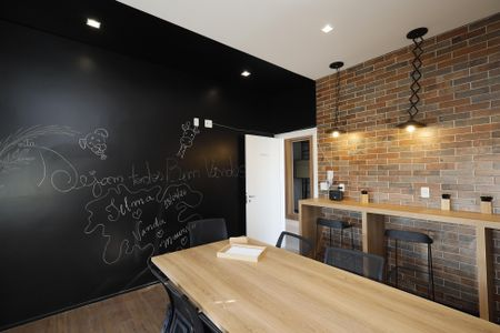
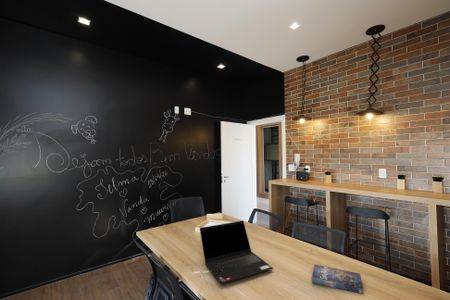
+ laptop computer (234, 247)
+ book (336, 278)
